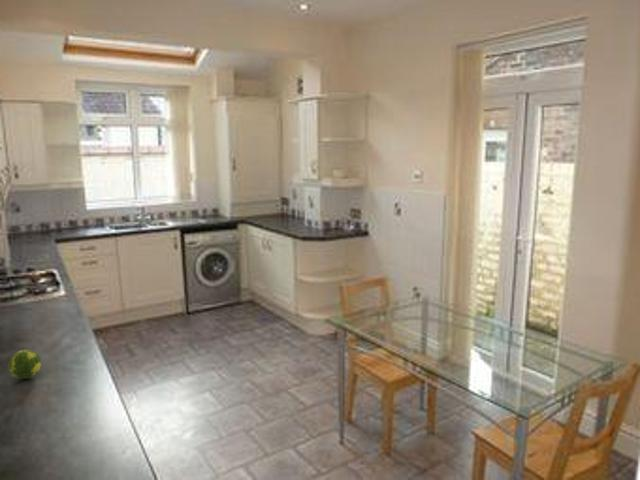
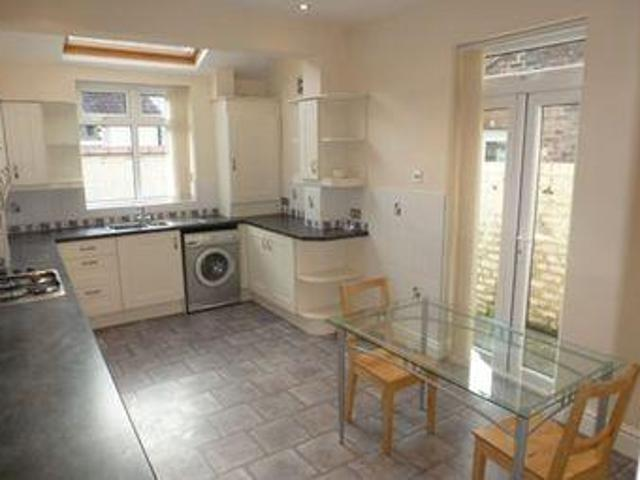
- fruit (25, 364)
